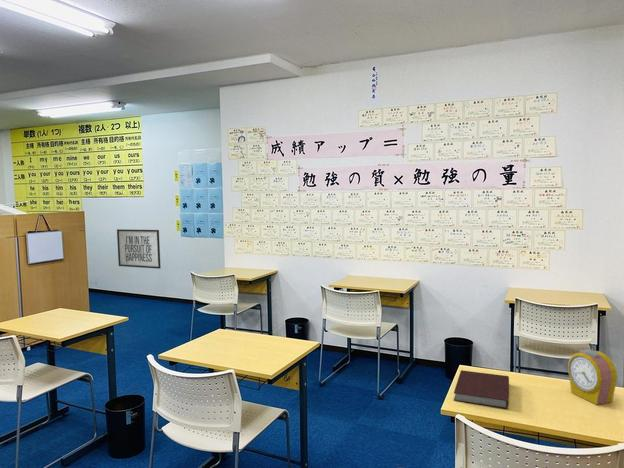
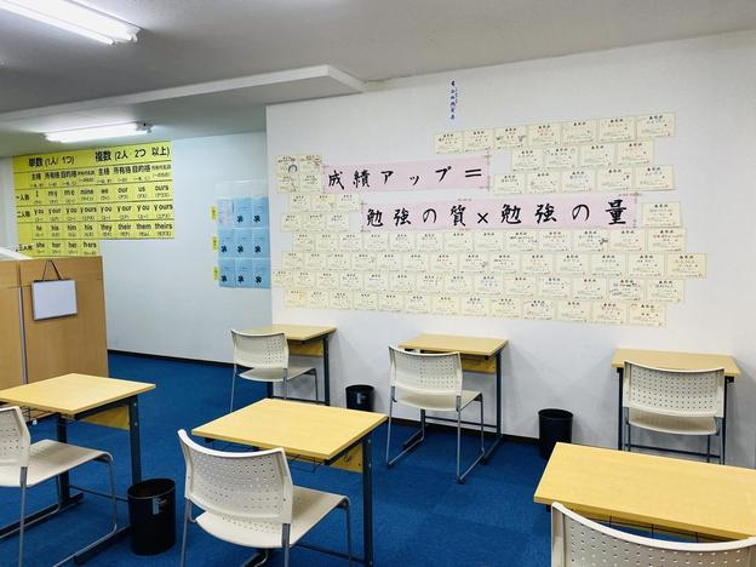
- notebook (482, 387)
- alarm clock (591, 374)
- mirror (138, 248)
